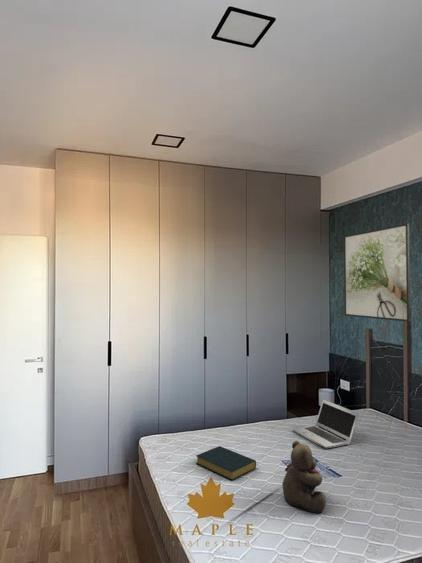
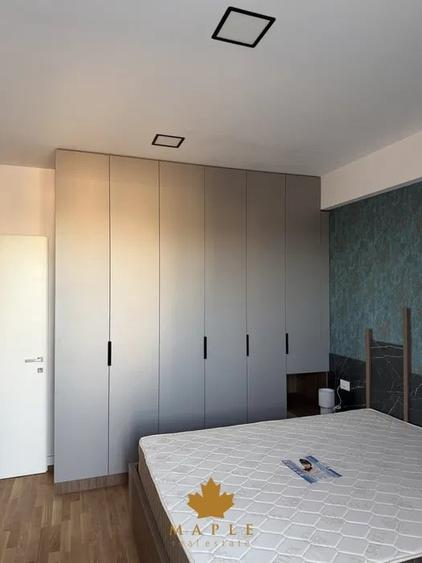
- teddy bear (303, 472)
- laptop (324, 422)
- hardback book (225, 461)
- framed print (373, 274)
